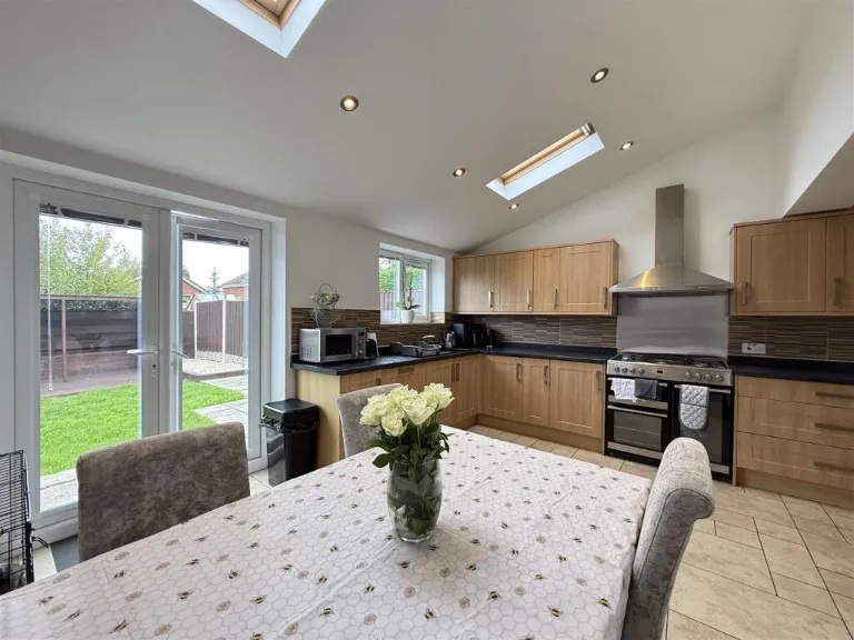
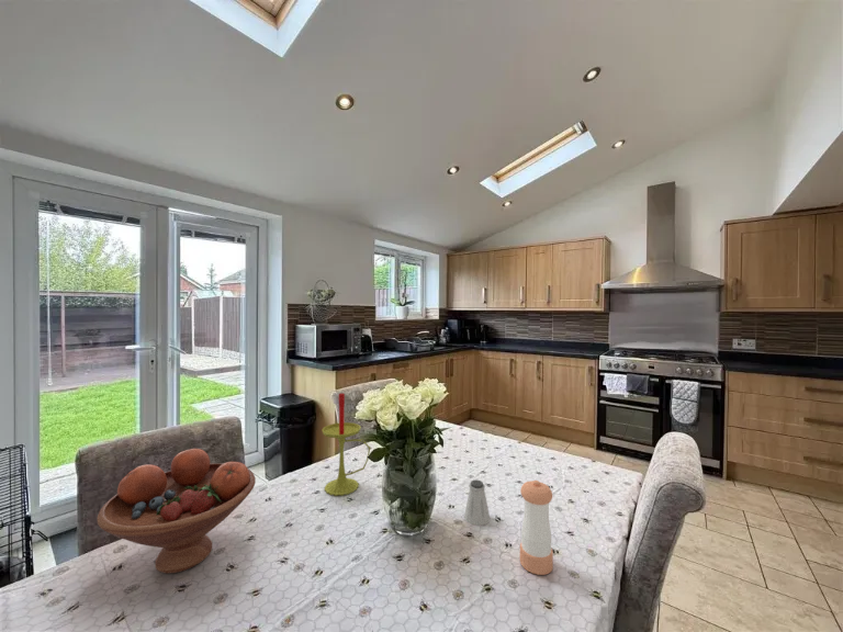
+ saltshaker (476, 499)
+ pepper shaker (536, 521)
+ fruit bowl (184, 510)
+ candle (342, 439)
